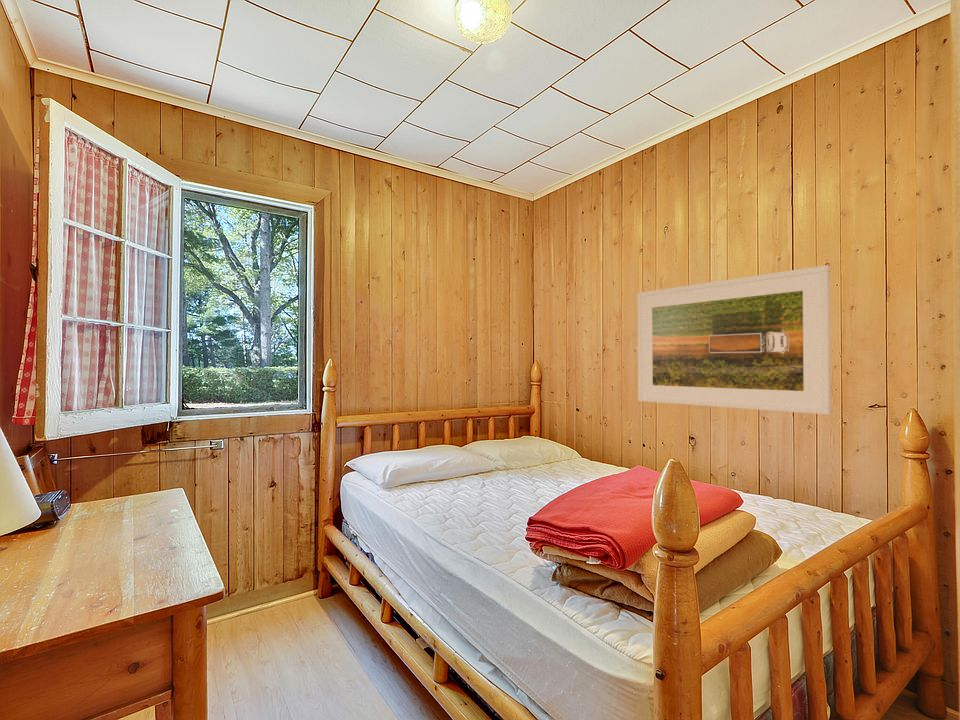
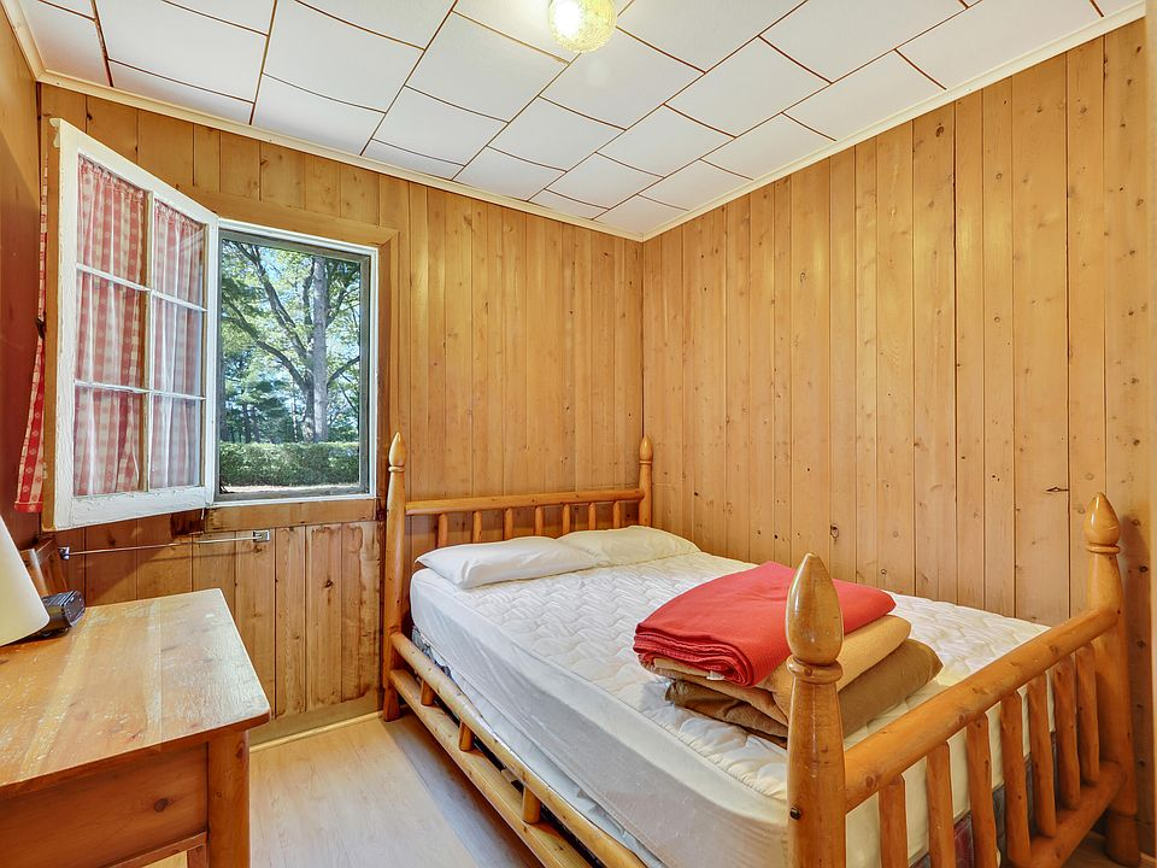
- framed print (718, 343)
